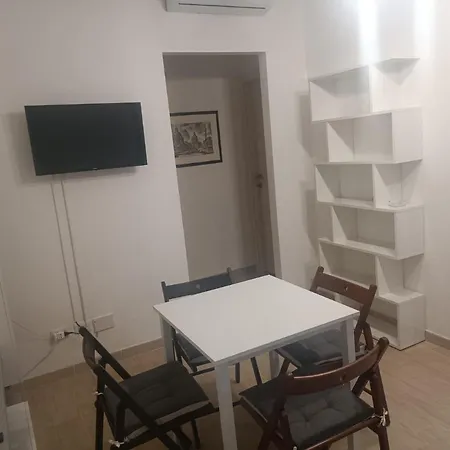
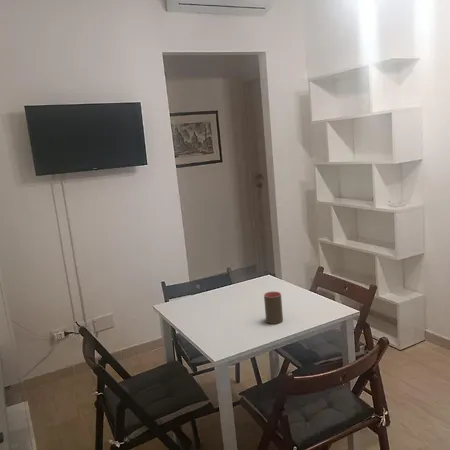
+ cup (273, 307)
